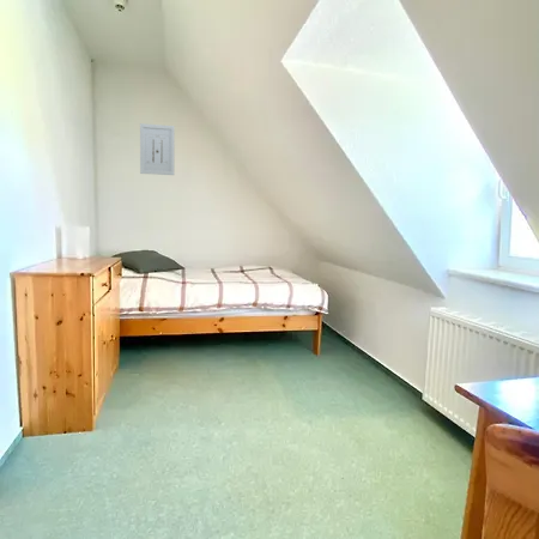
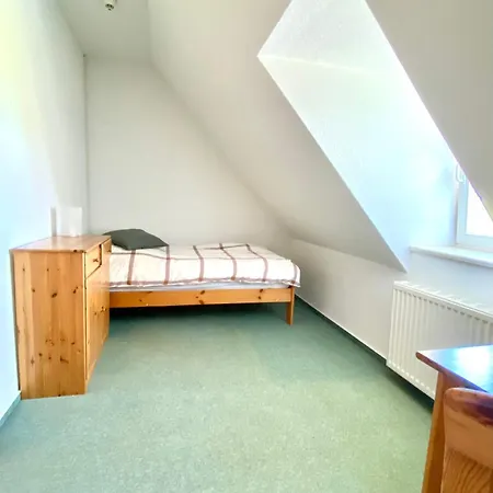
- wall art (157, 150)
